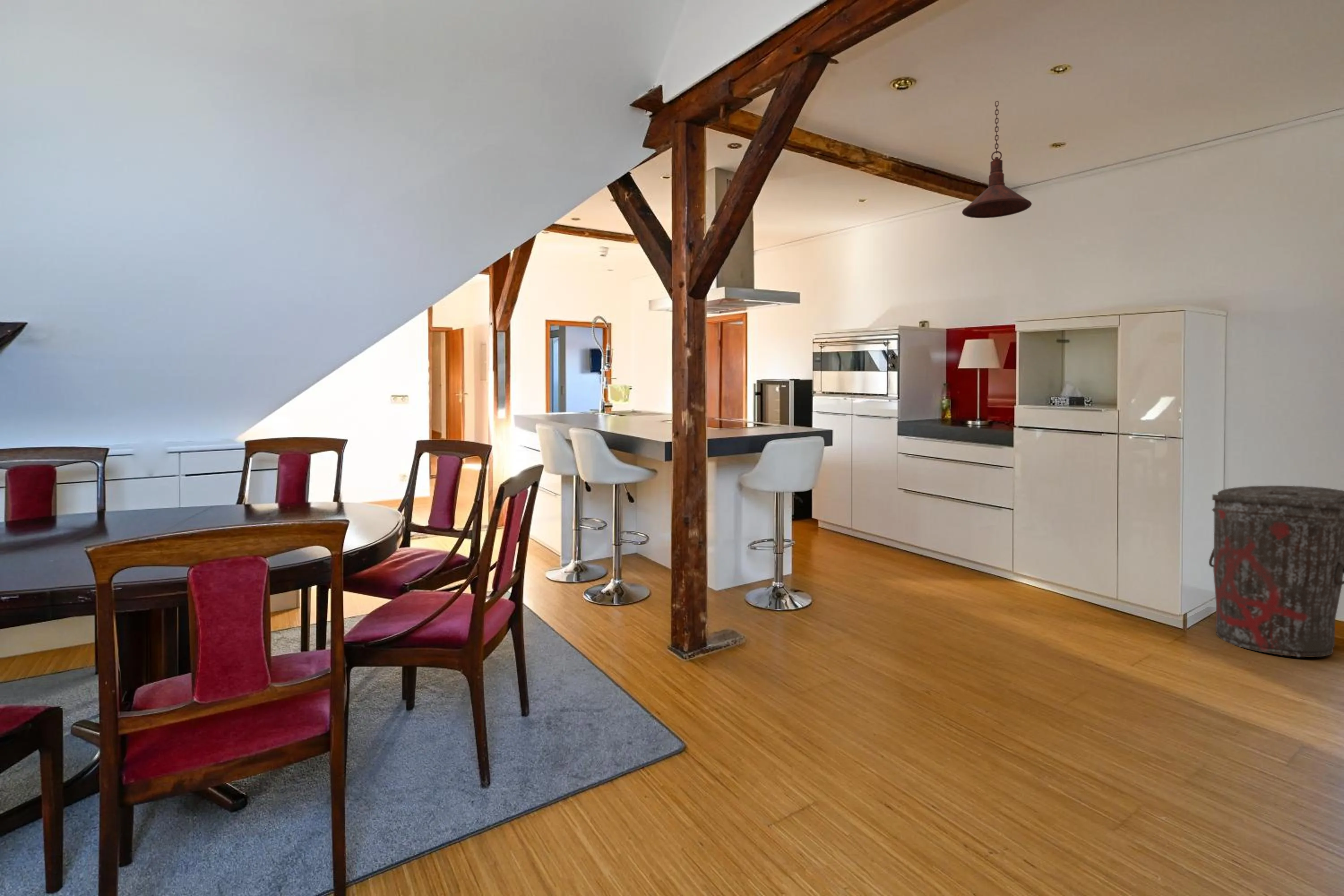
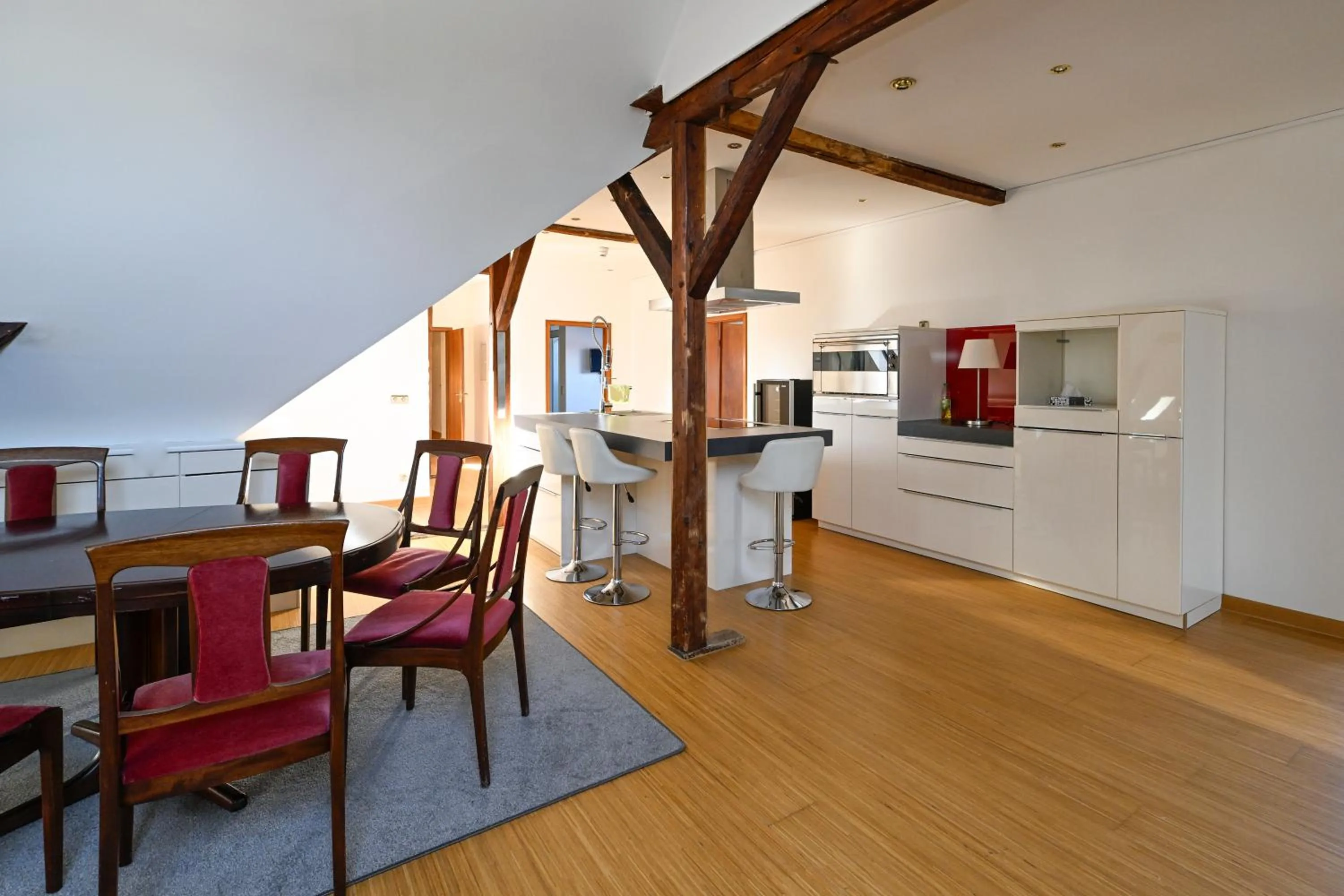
- trash can (1280, 565)
- pendant light (996, 153)
